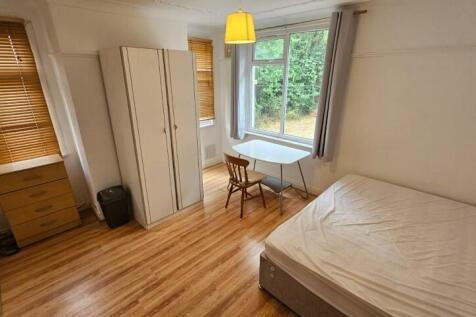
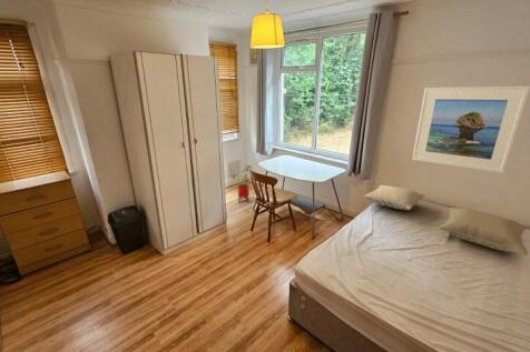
+ house plant (244, 183)
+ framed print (462, 128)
+ pillow (393, 197)
+ pillow (482, 227)
